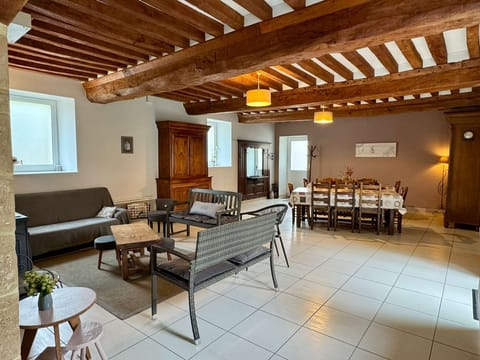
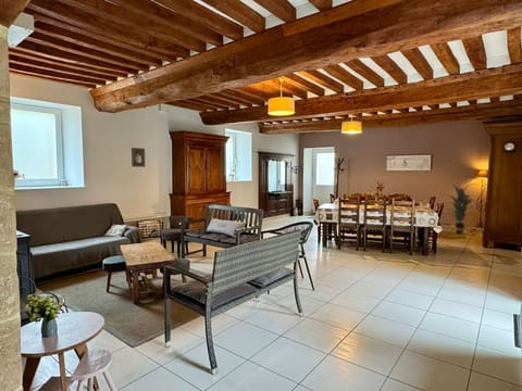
+ indoor plant (458, 206)
